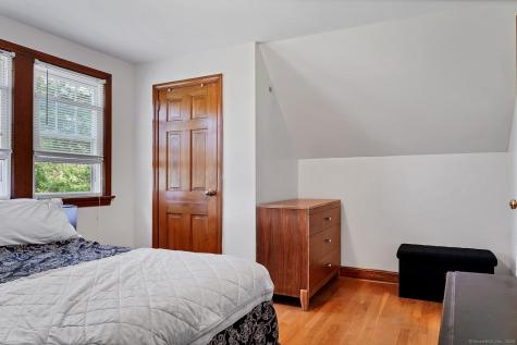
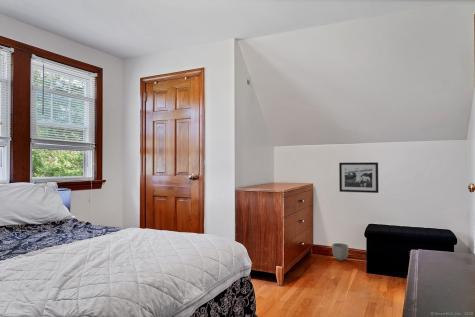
+ planter (340, 252)
+ picture frame (358, 177)
